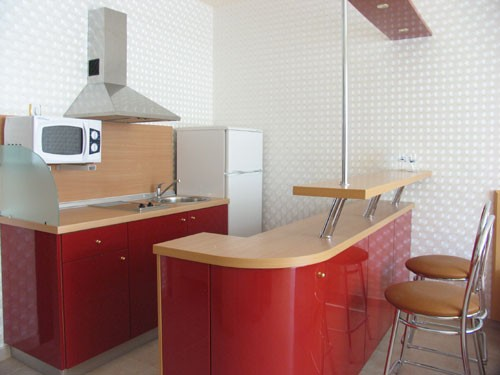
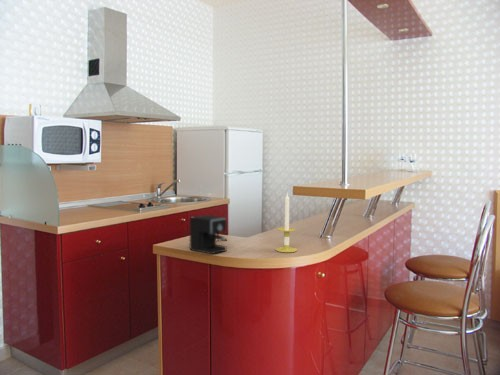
+ coffee maker (219, 231)
+ candle (286, 221)
